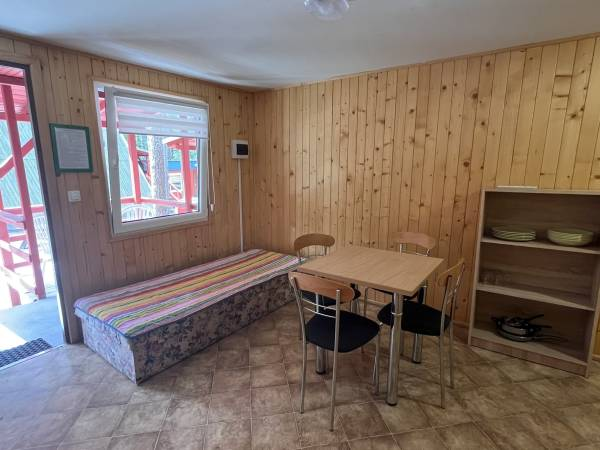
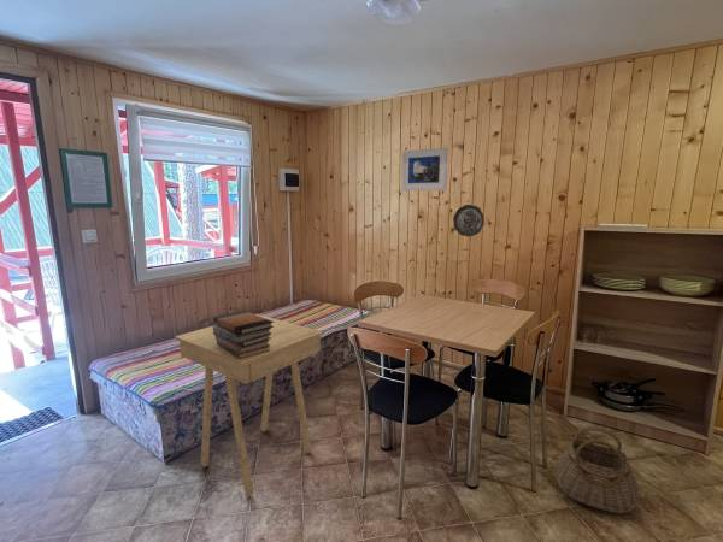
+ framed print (423, 170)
+ side table (264, 397)
+ basket (596, 465)
+ decorative plate (469, 220)
+ book stack (242, 332)
